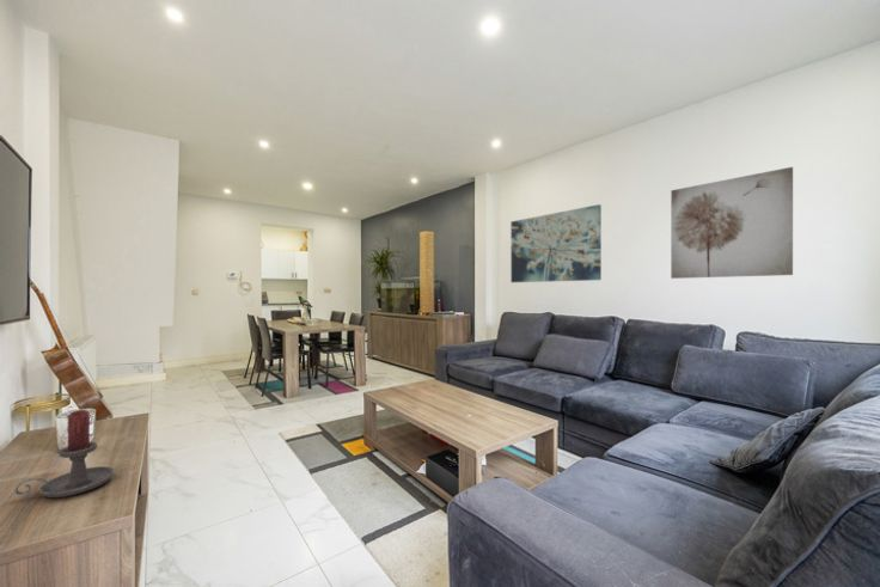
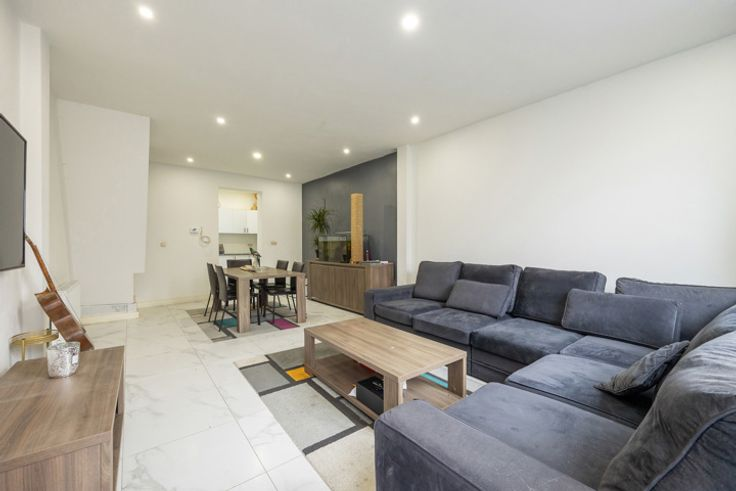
- candle holder (67, 450)
- wall art (726, 228)
- wall art (551, 247)
